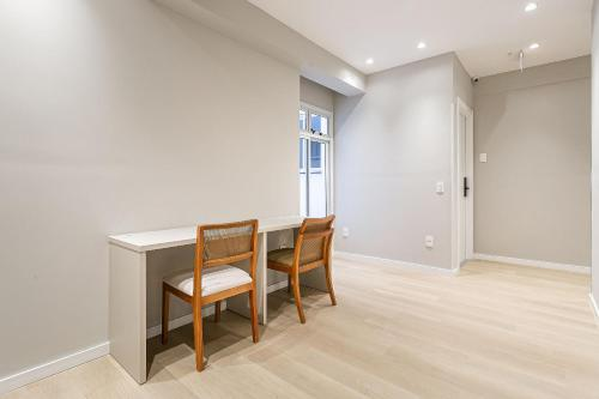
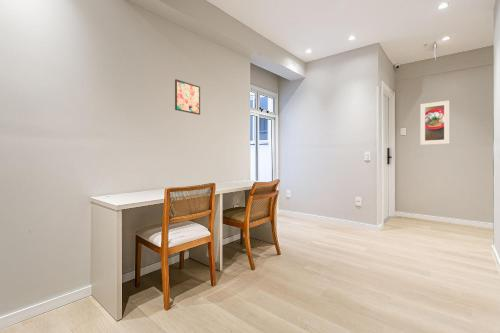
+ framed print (434, 123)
+ wall art (188, 97)
